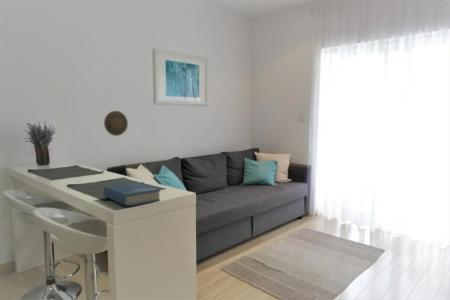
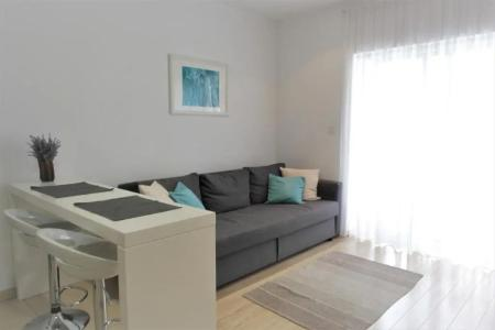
- book (131, 193)
- decorative plate (116, 123)
